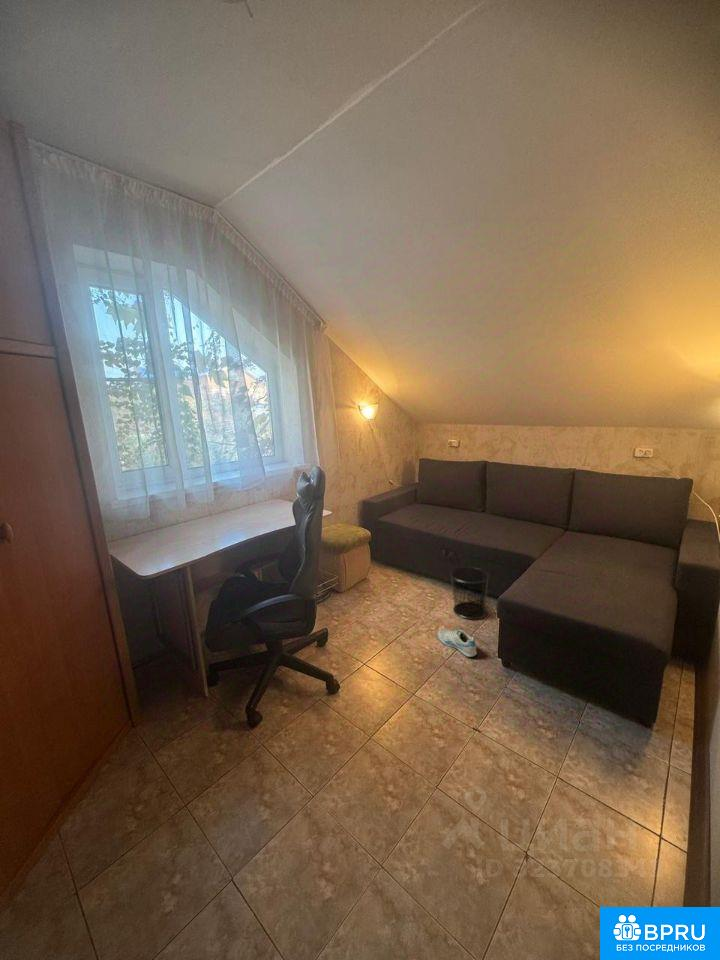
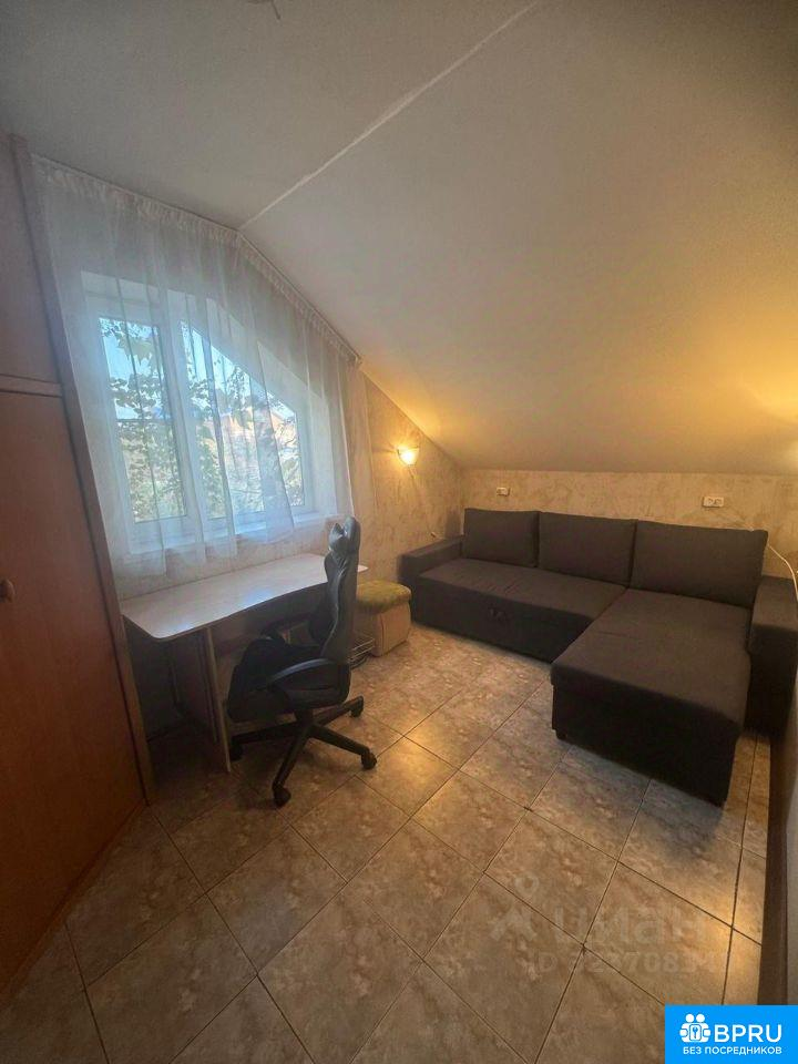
- sneaker (456, 638)
- waste bin (469, 593)
